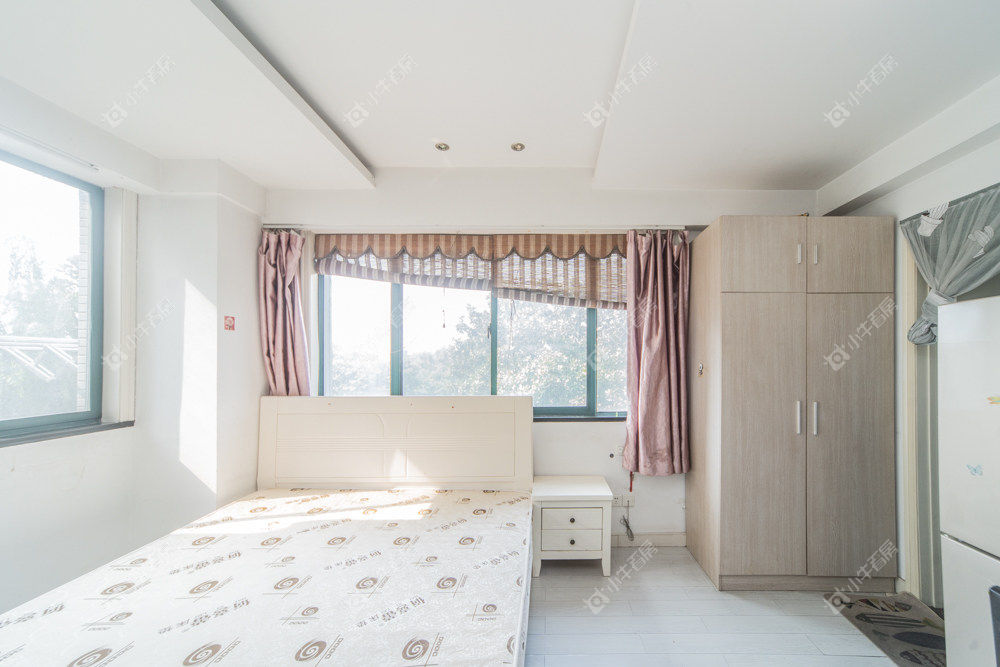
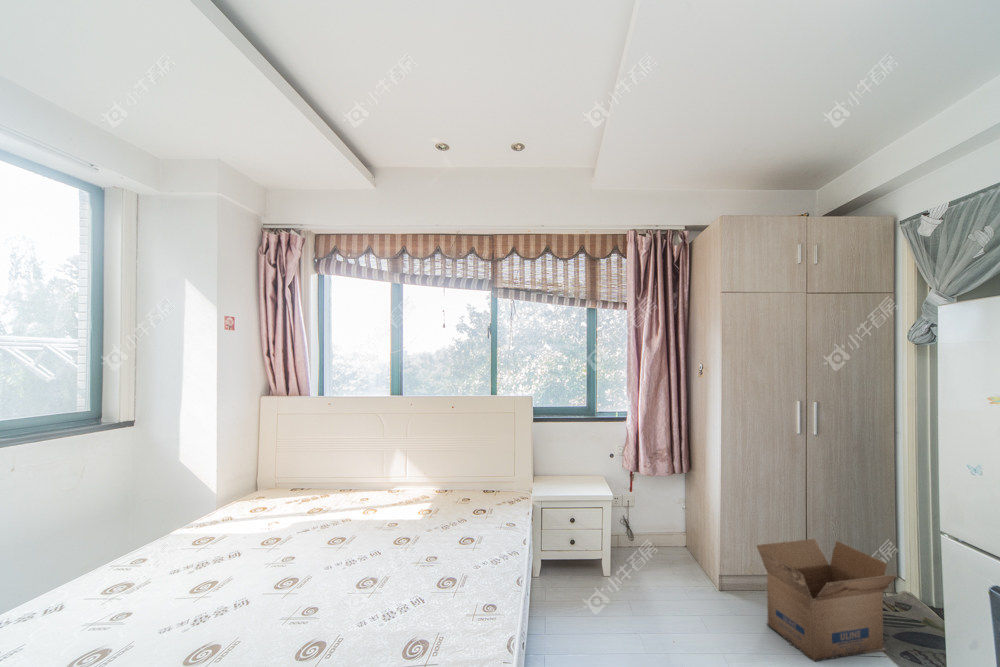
+ cardboard box (819, 595)
